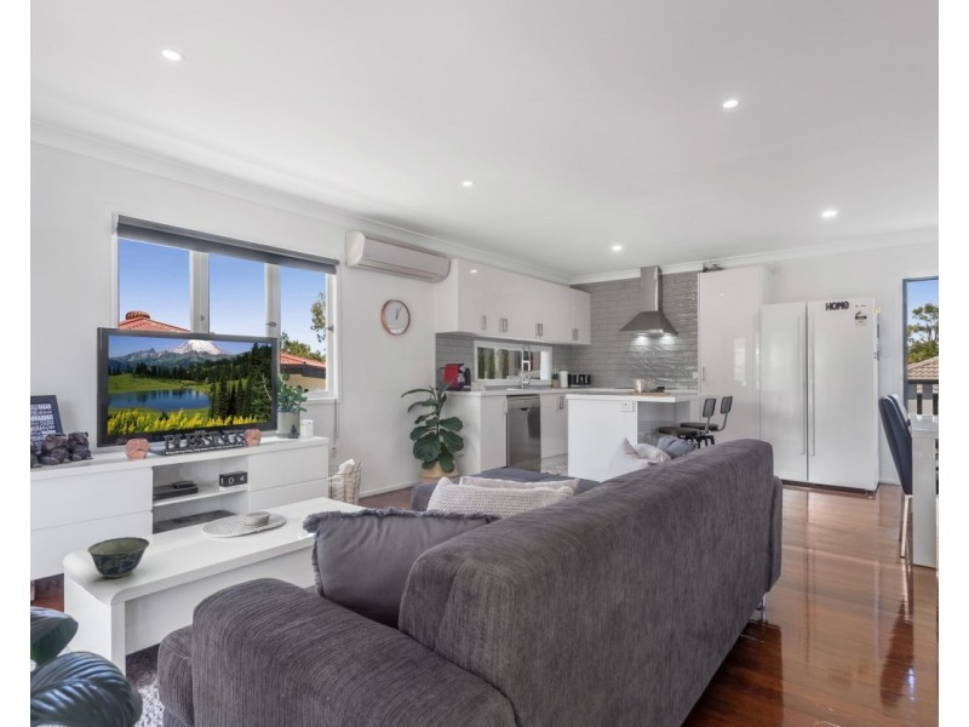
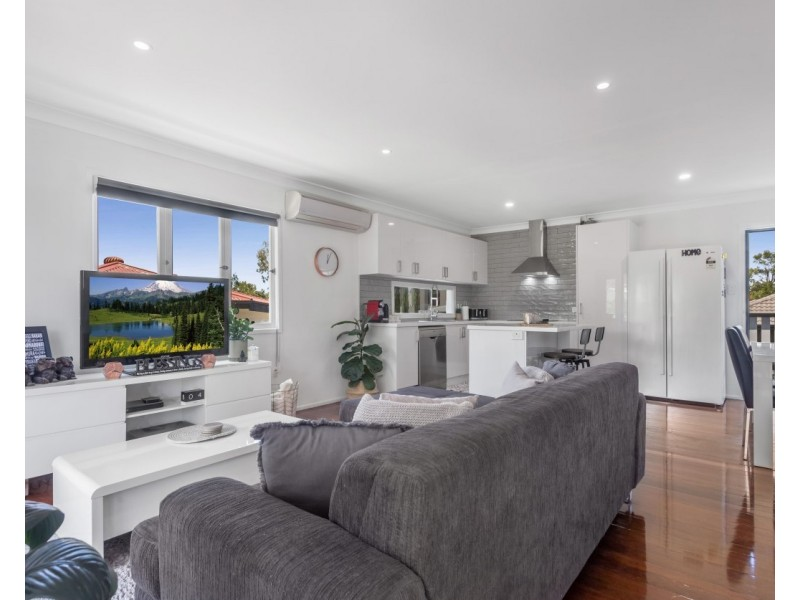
- bowl (119, 559)
